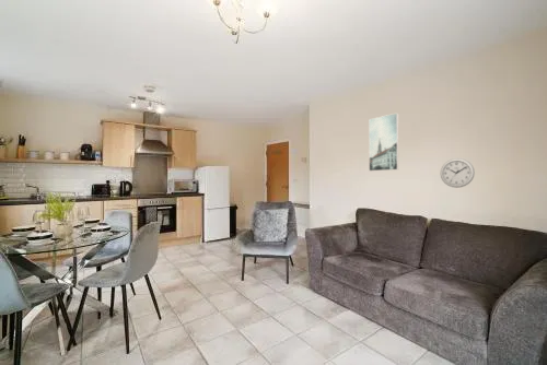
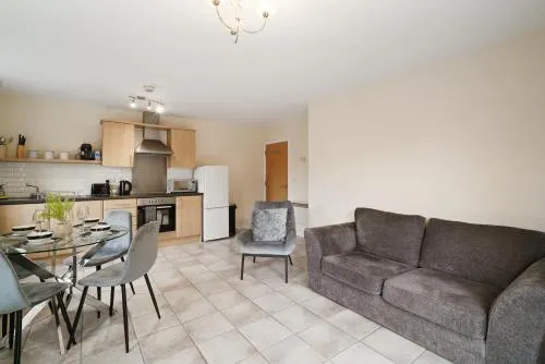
- wall clock (456, 173)
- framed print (383, 143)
